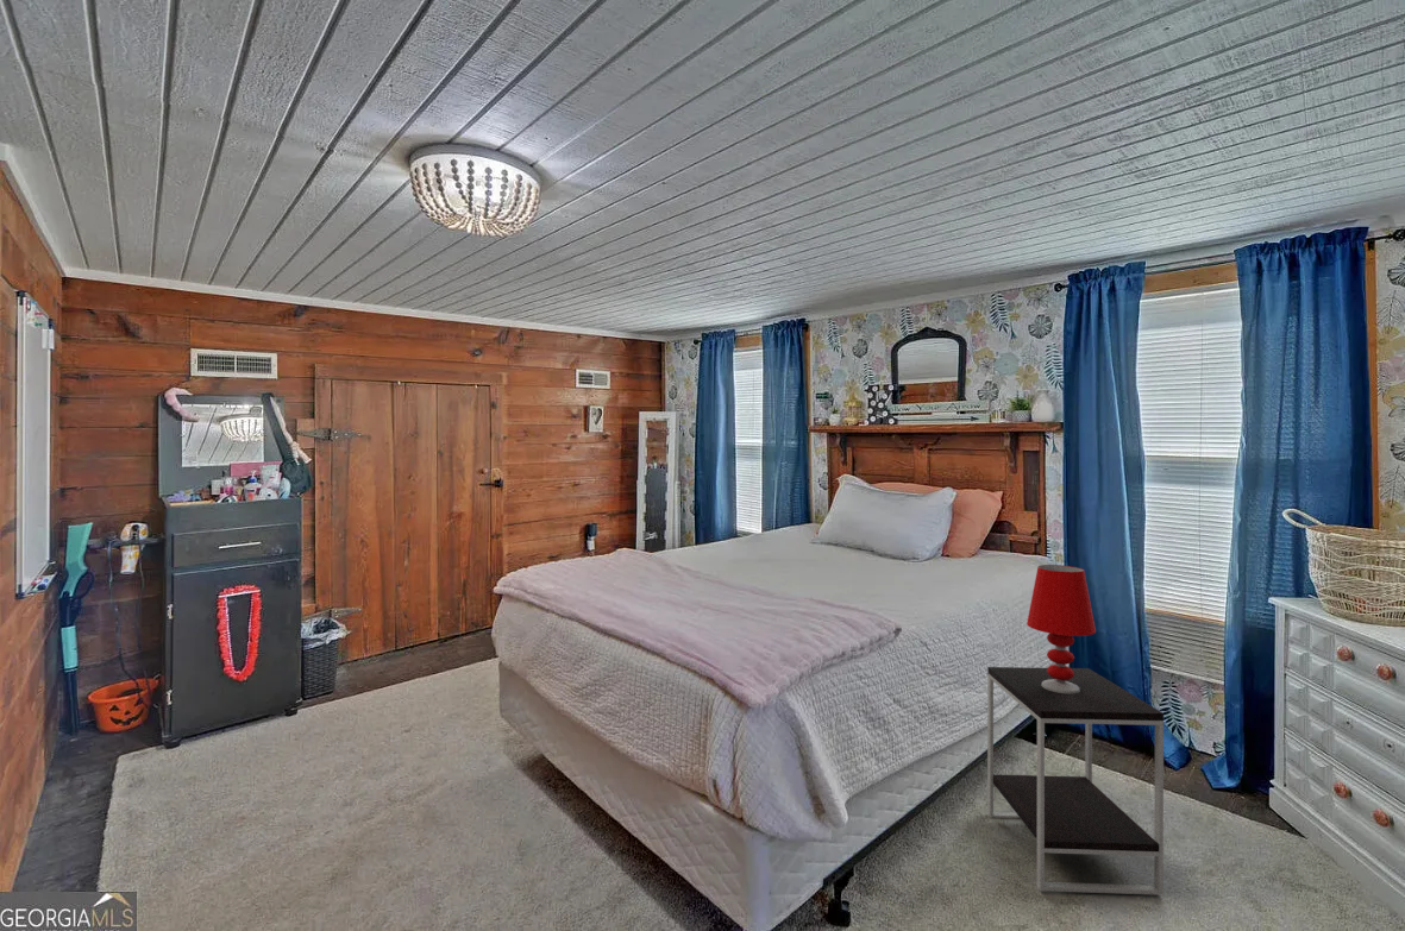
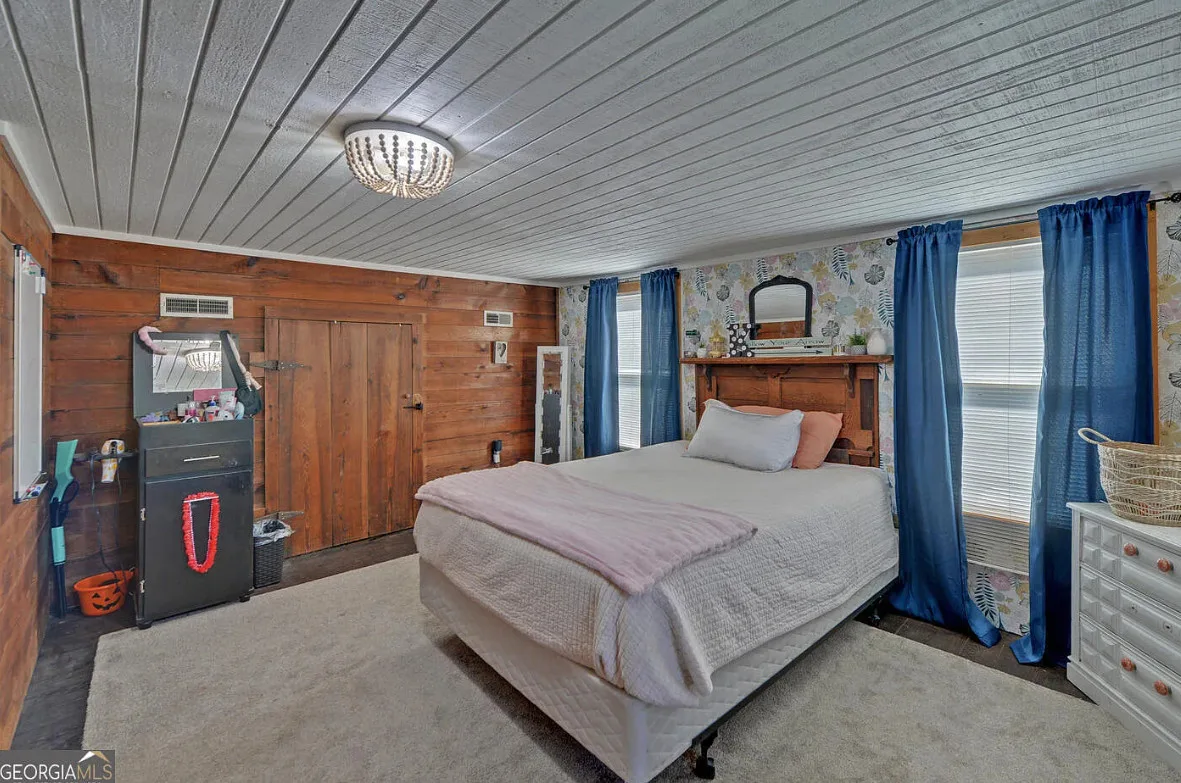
- table lamp (1060, 627)
- side table (1066, 776)
